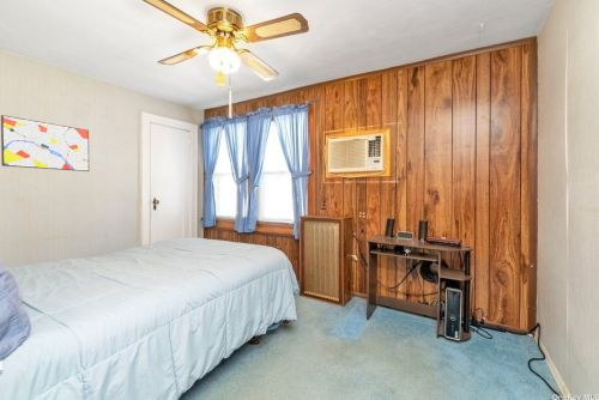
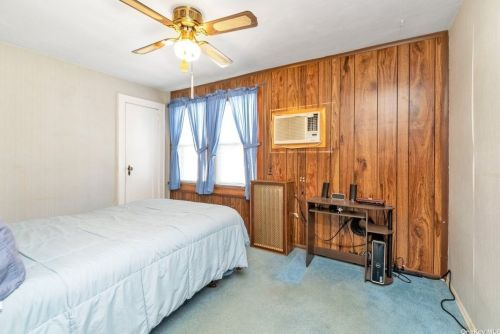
- wall art (49, 146)
